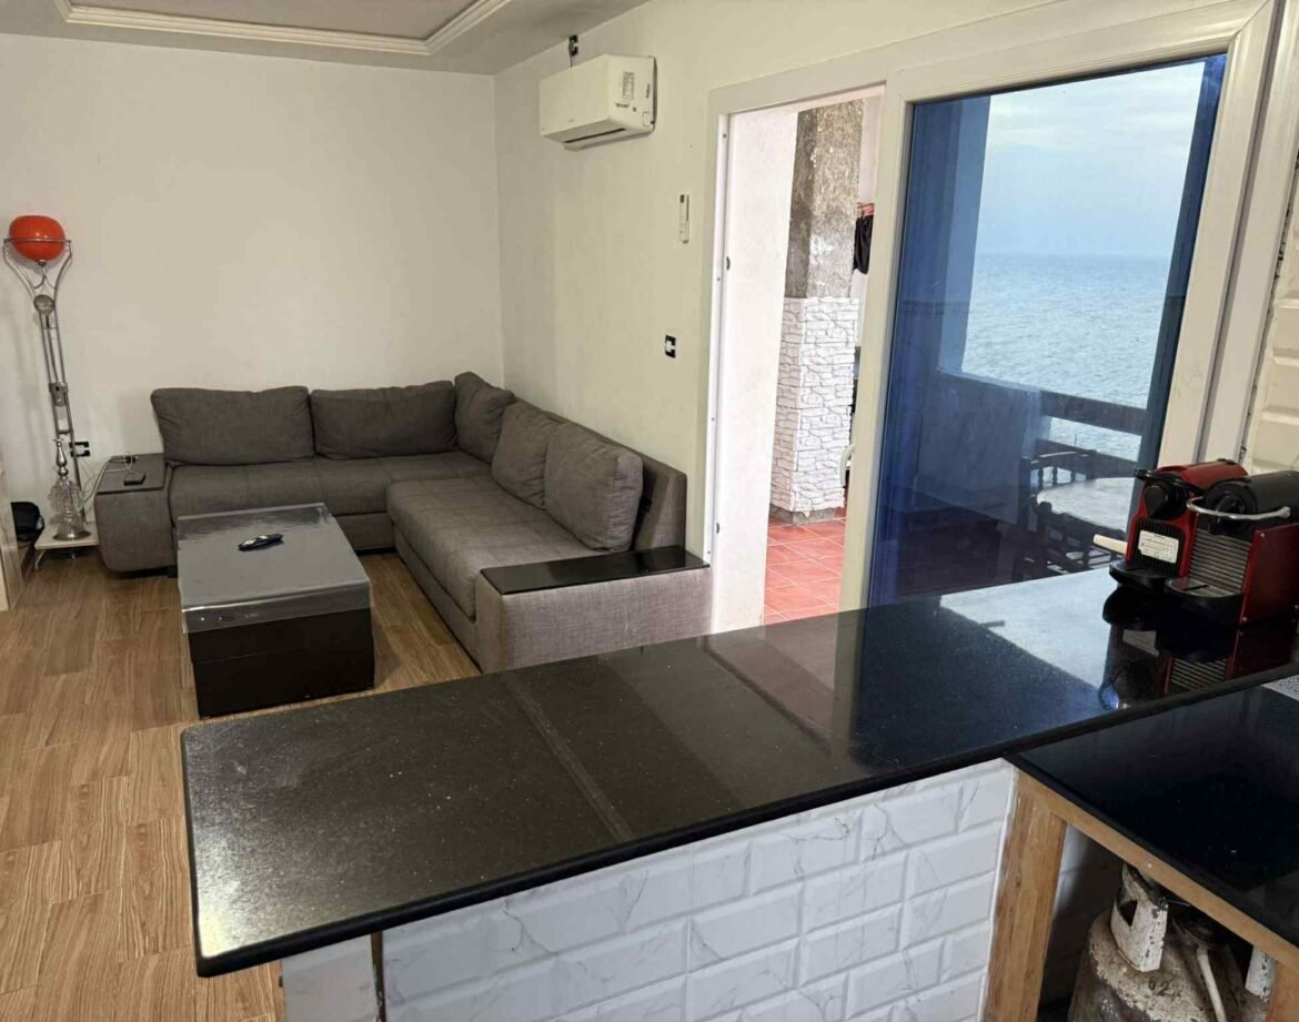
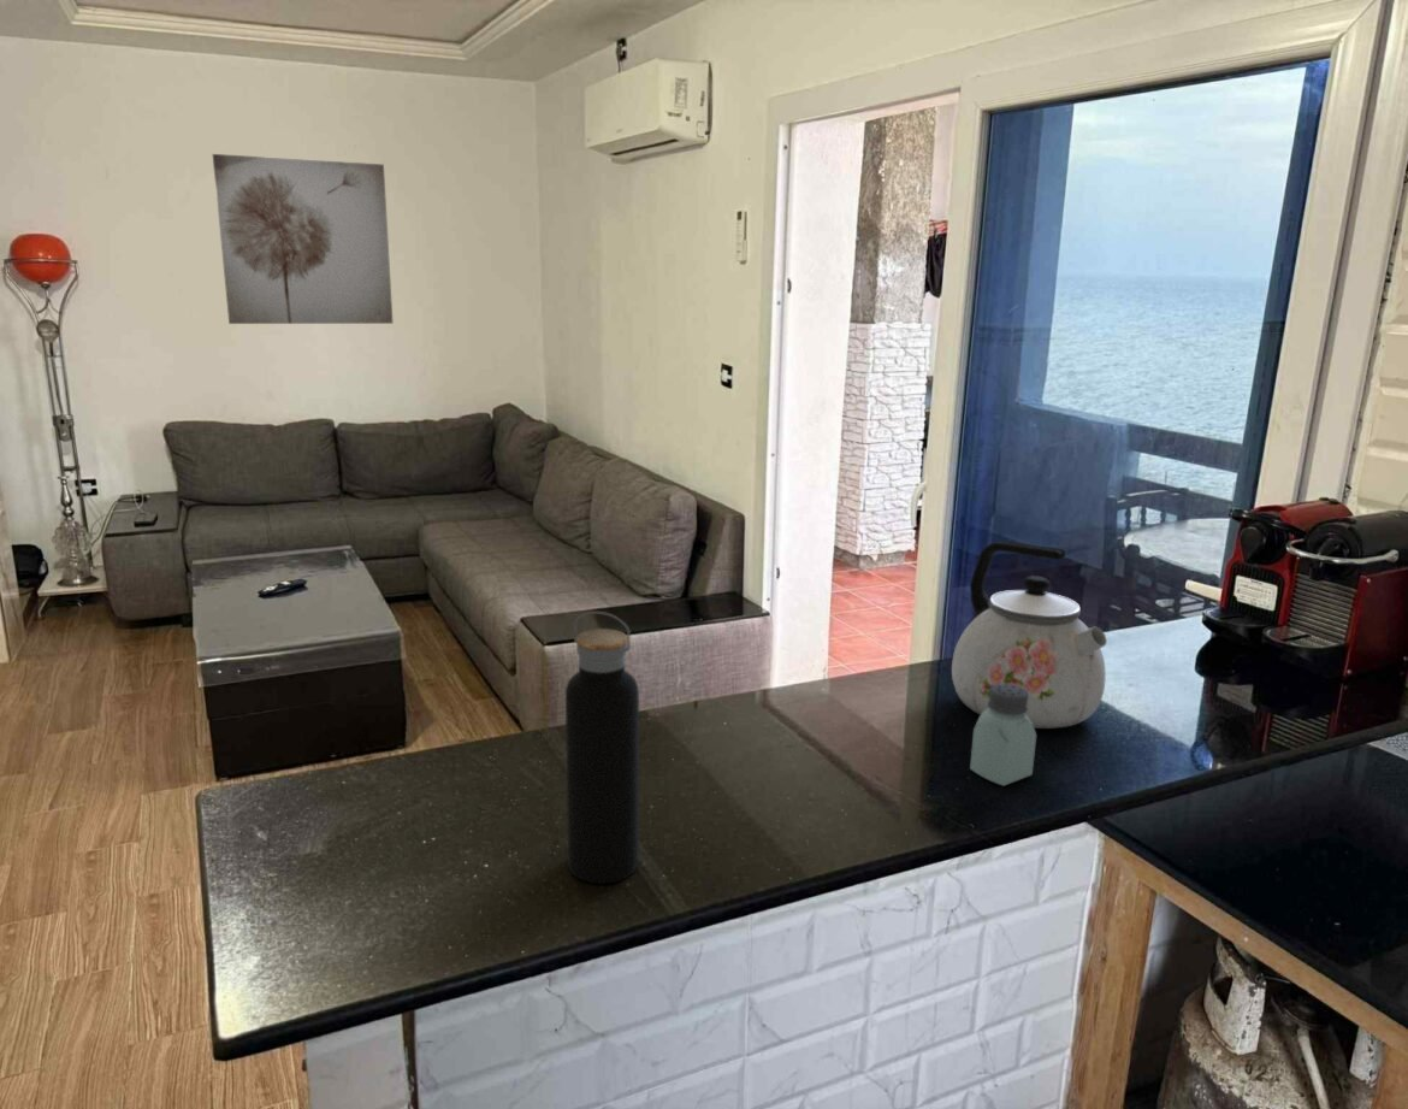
+ kettle (1033, 629)
+ saltshaker (1005, 732)
+ water bottle (602, 742)
+ wall art (307, 242)
